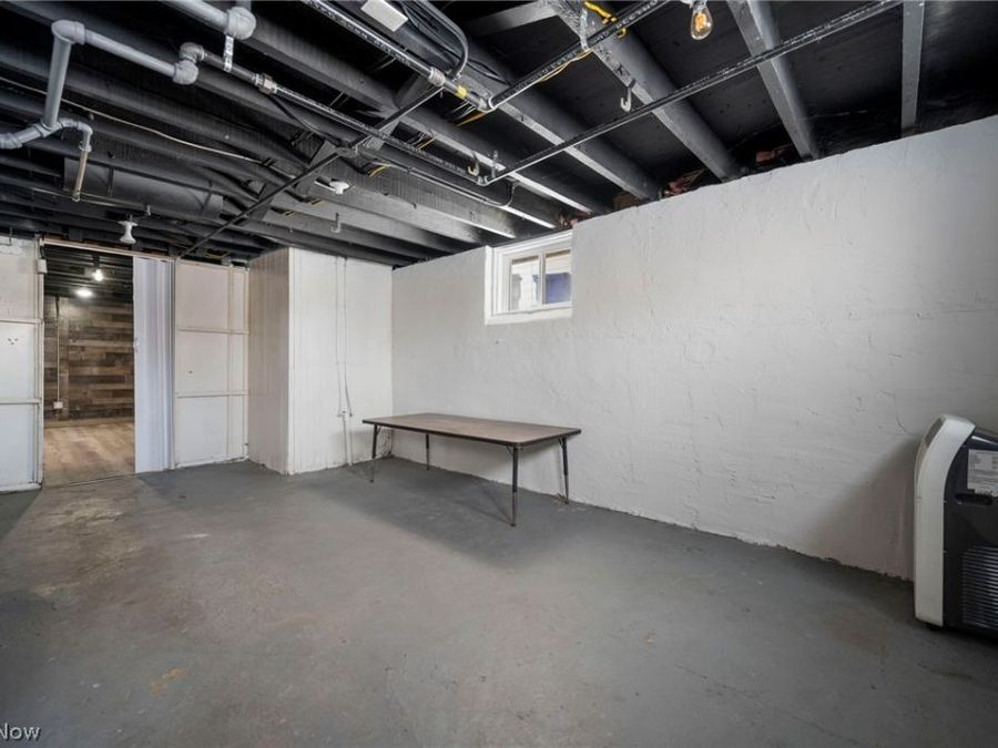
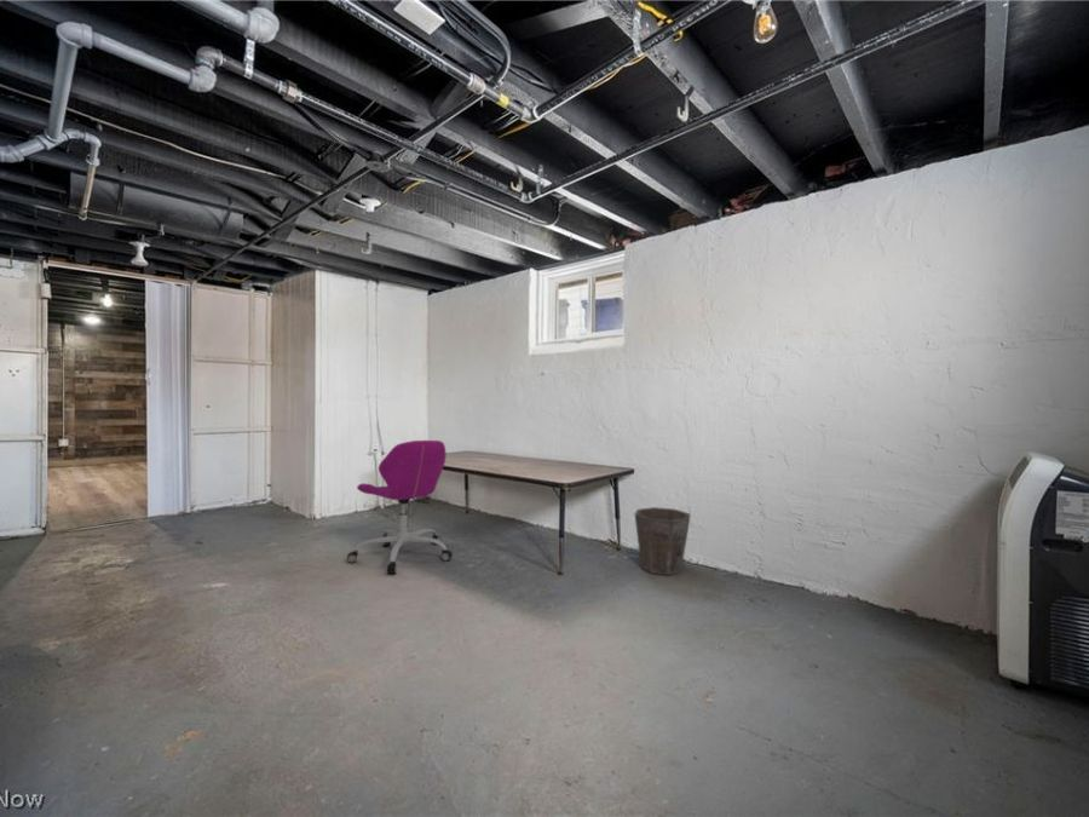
+ office chair (402, 496)
+ waste bin (662, 540)
